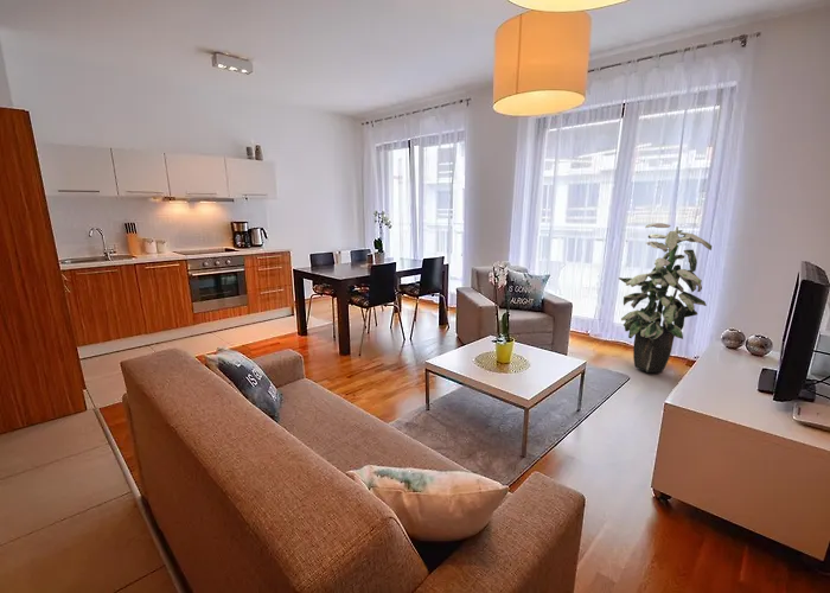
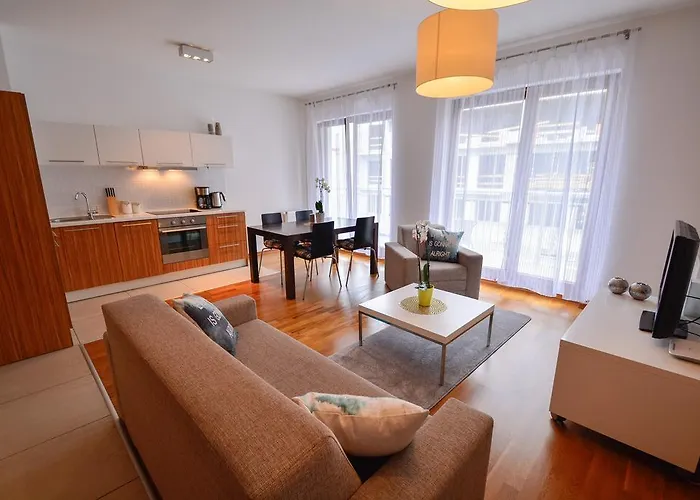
- indoor plant (657, 298)
